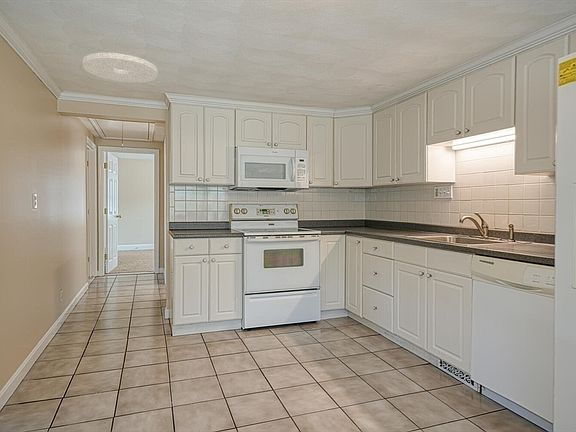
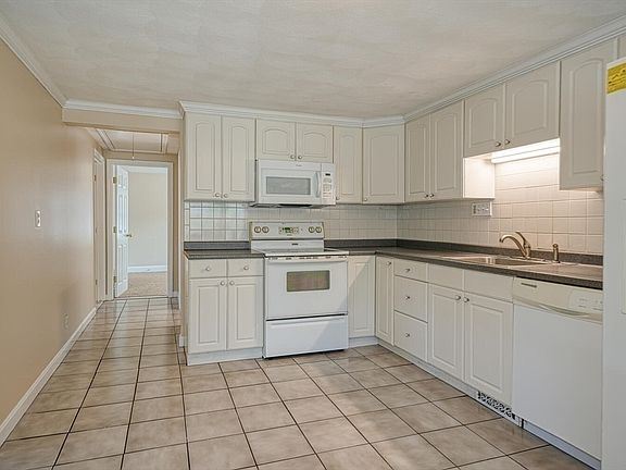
- ceiling light (121, 69)
